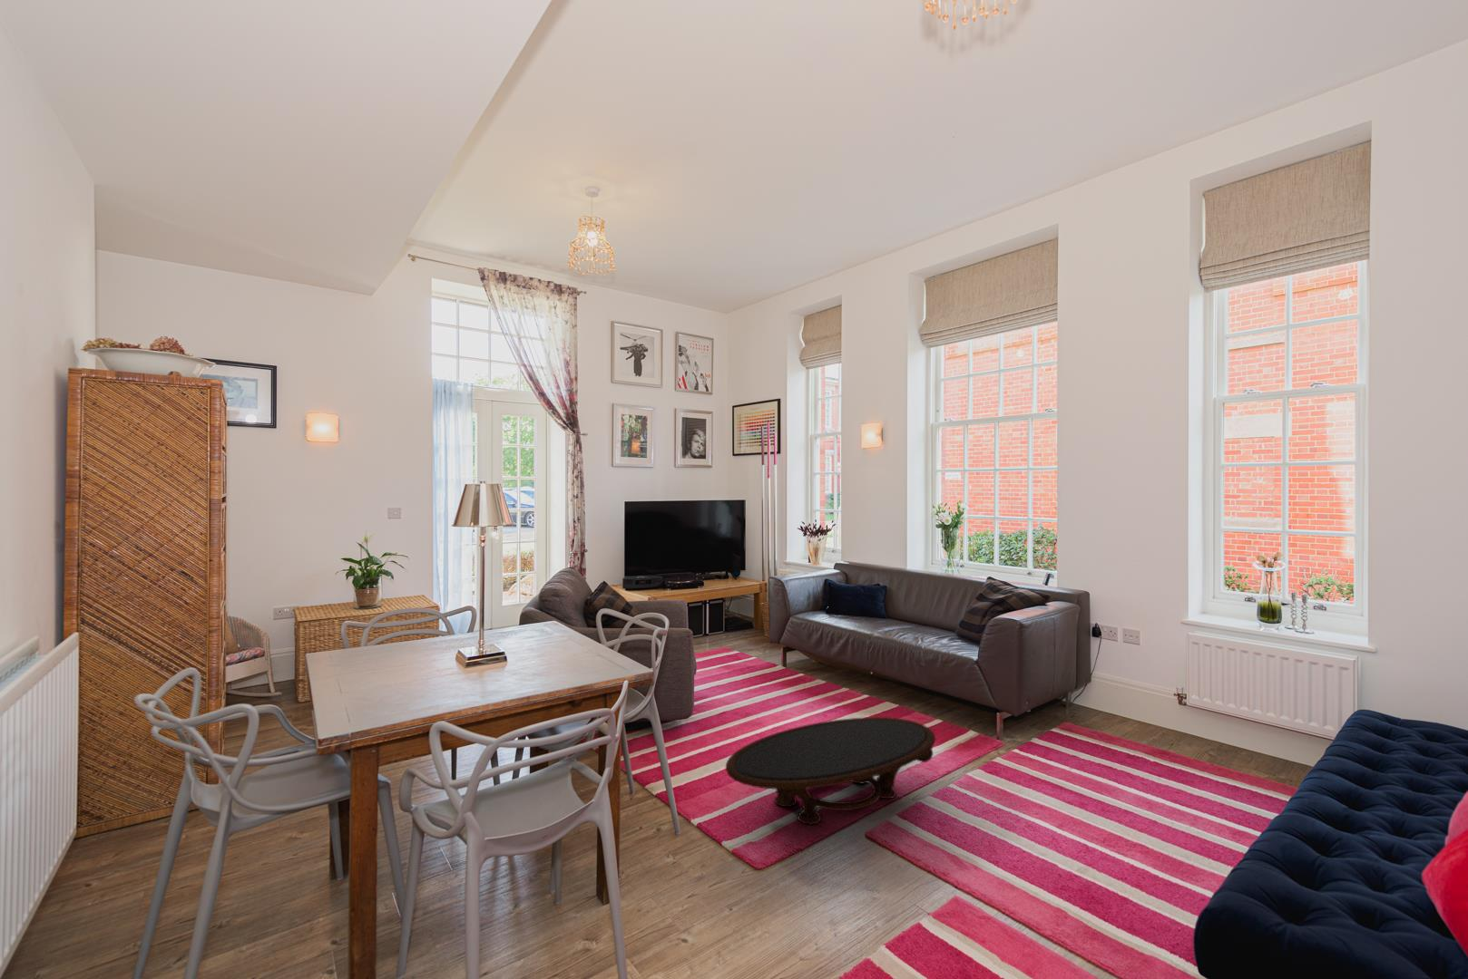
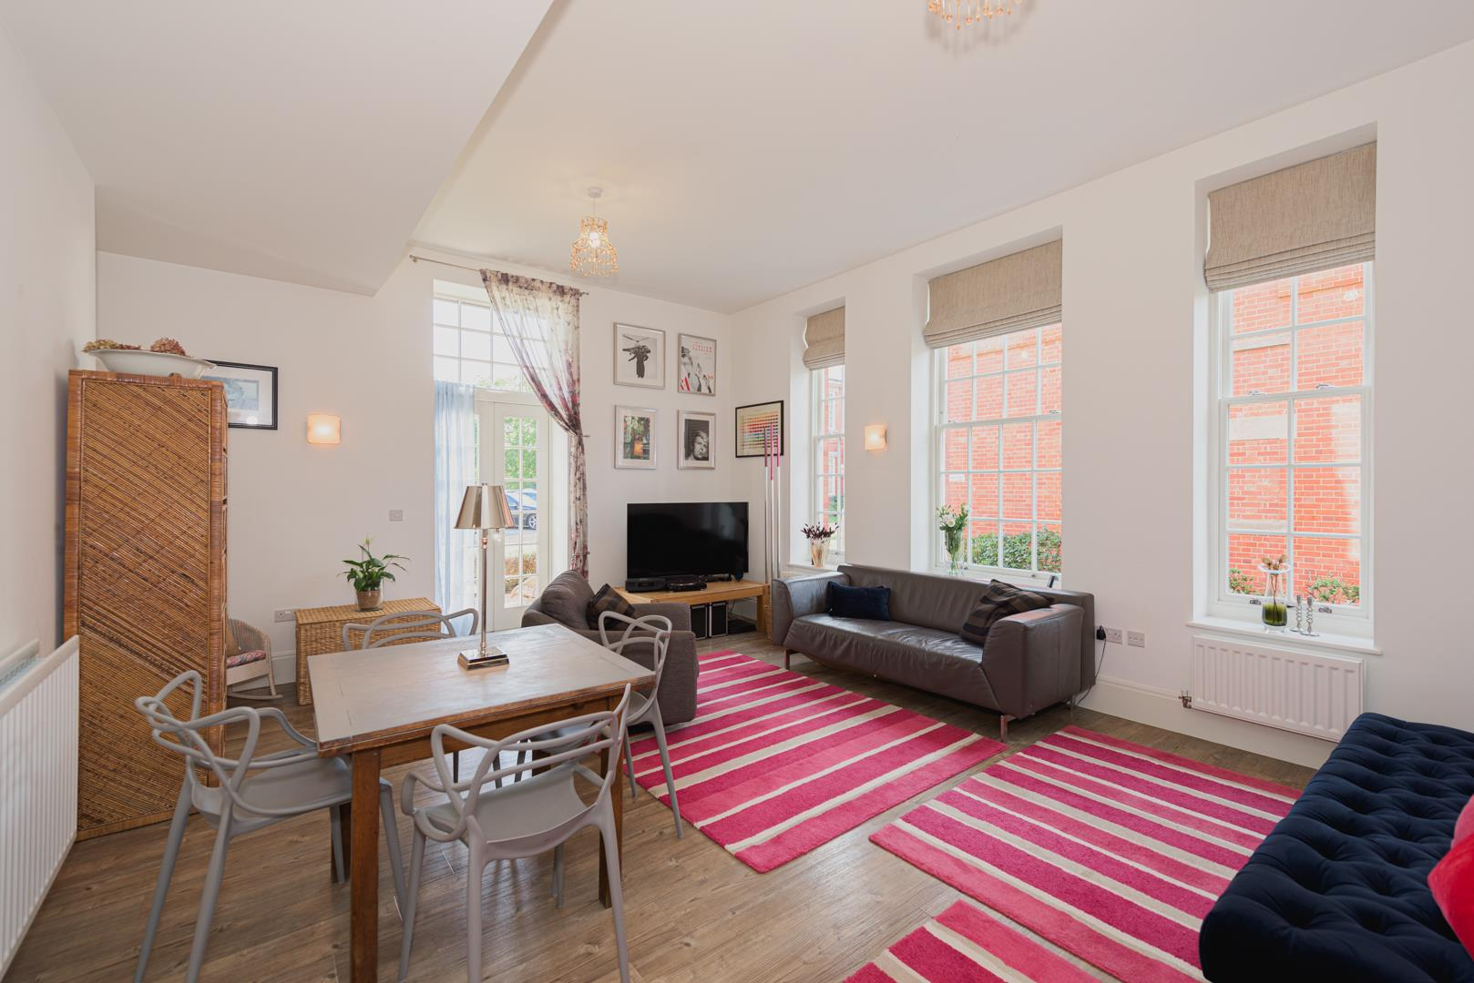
- coffee table (835, 771)
